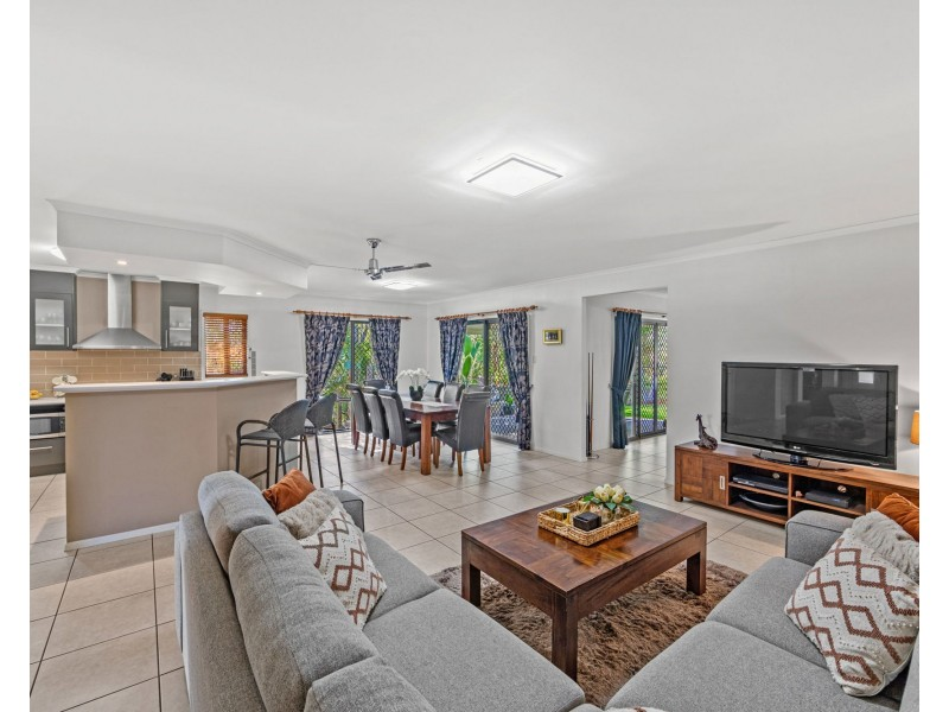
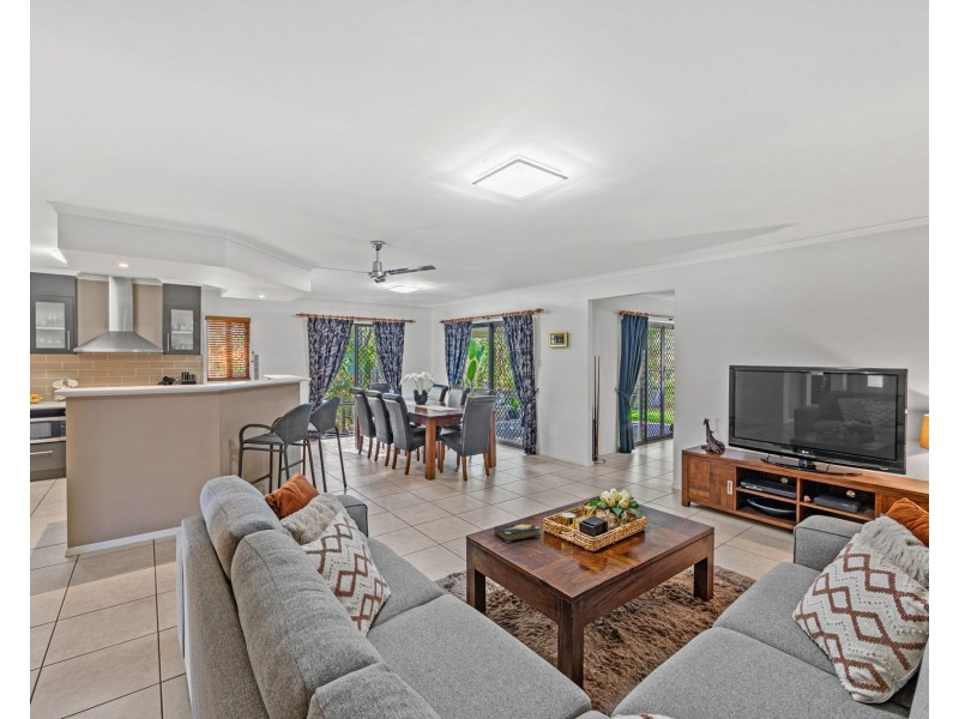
+ hardback book (517, 530)
